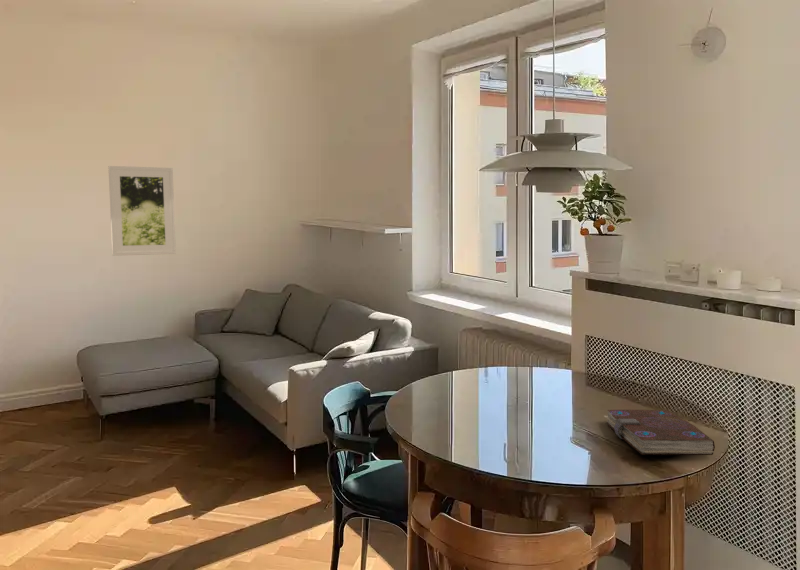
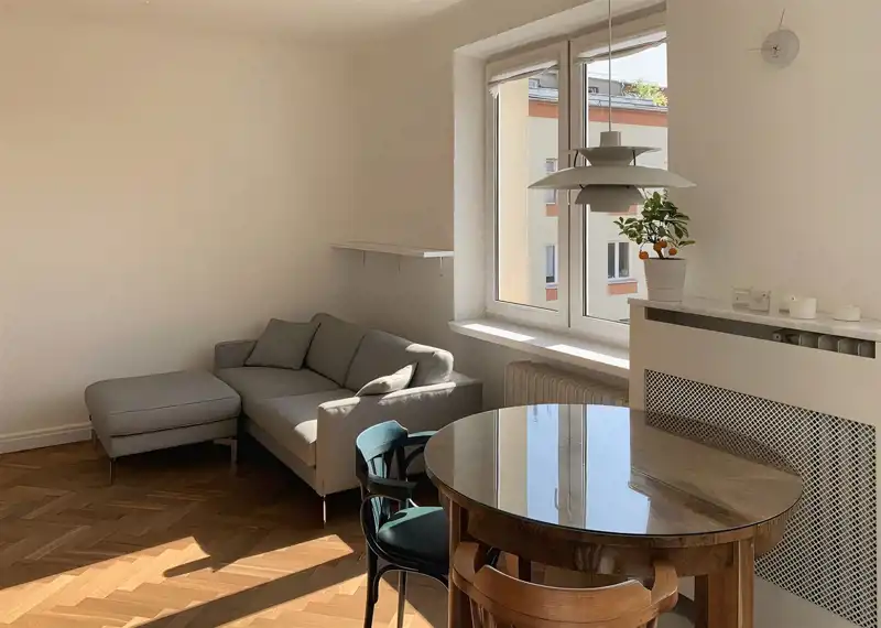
- book (655, 429)
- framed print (142, 211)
